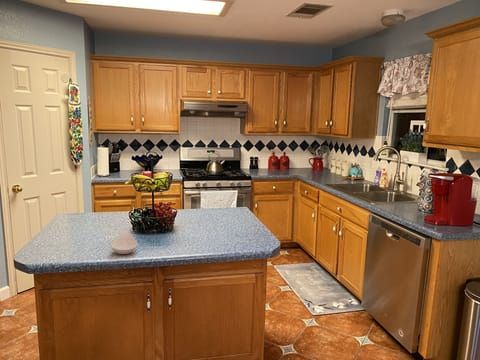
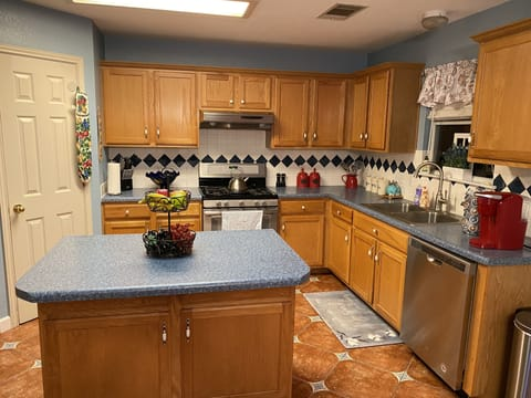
- spoon rest (124, 241)
